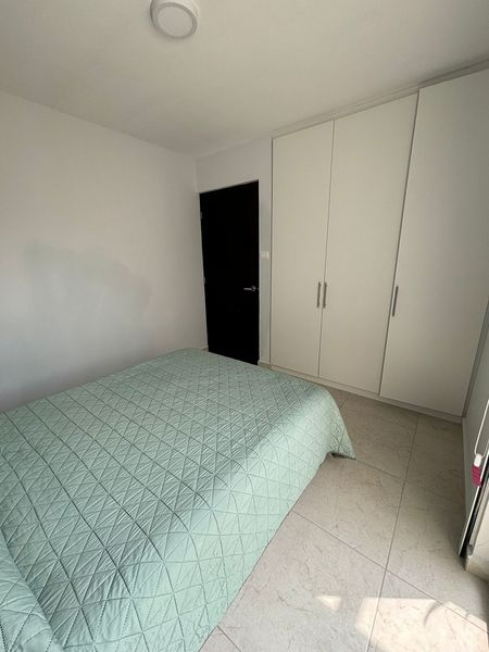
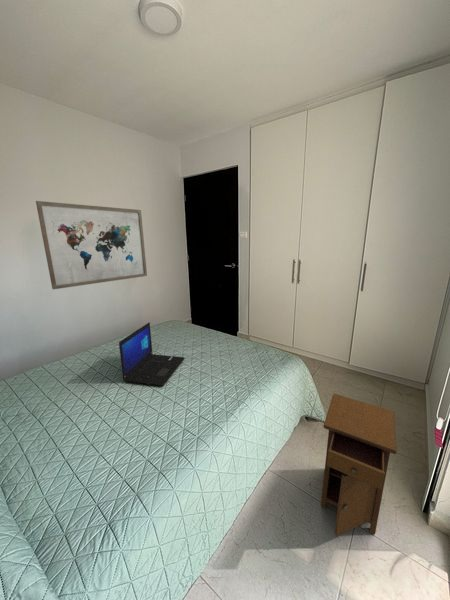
+ wall art (101, 245)
+ laptop (154, 354)
+ nightstand (353, 469)
